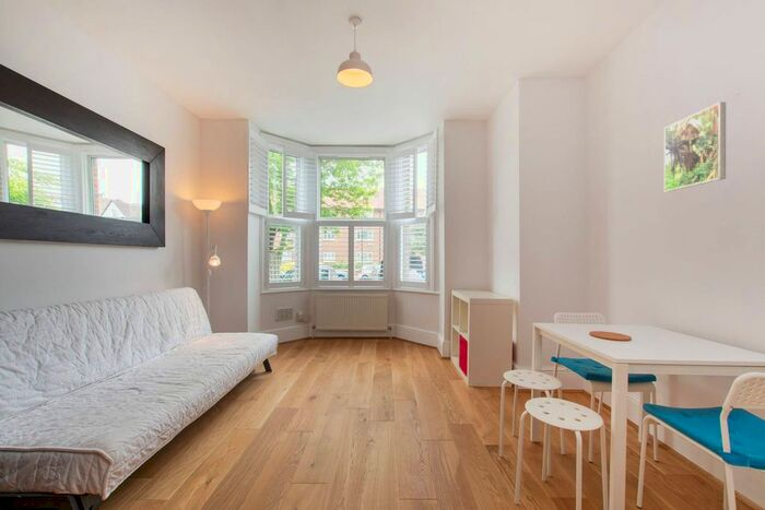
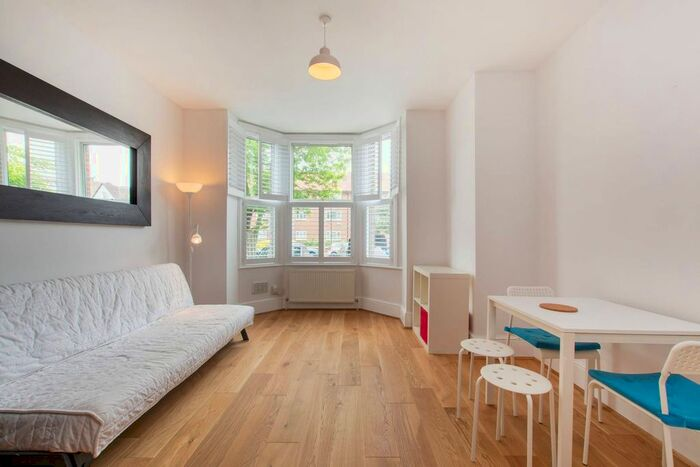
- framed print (692, 151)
